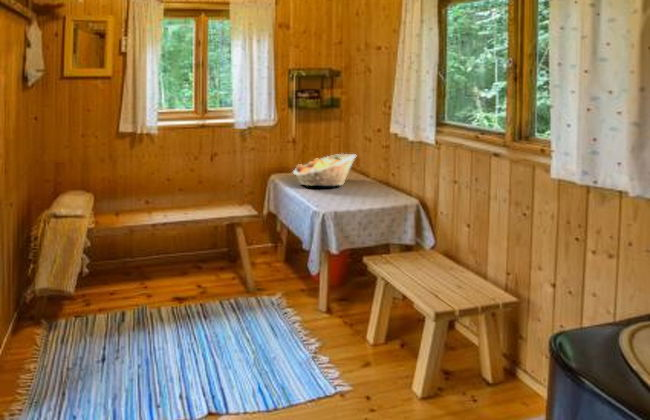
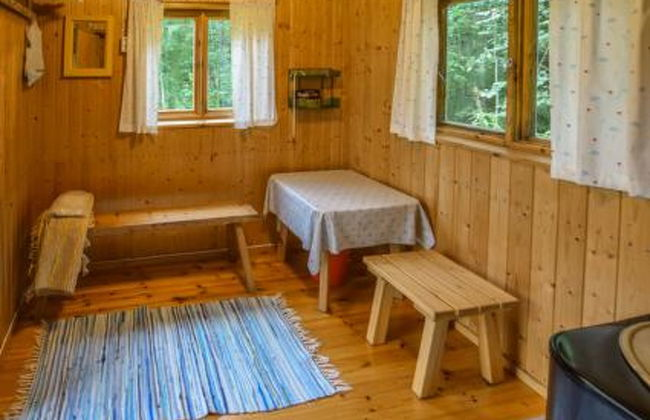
- fruit basket (324, 169)
